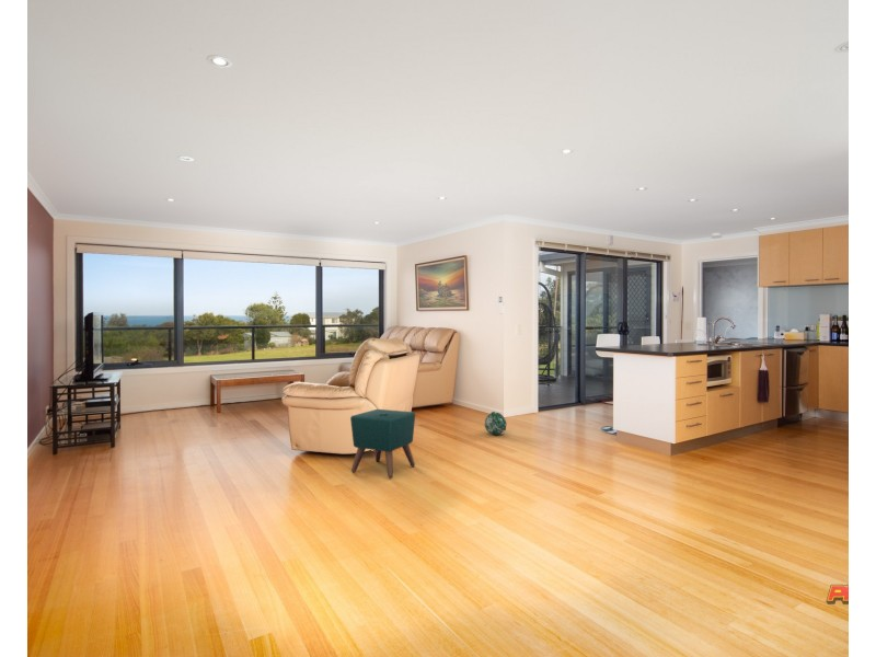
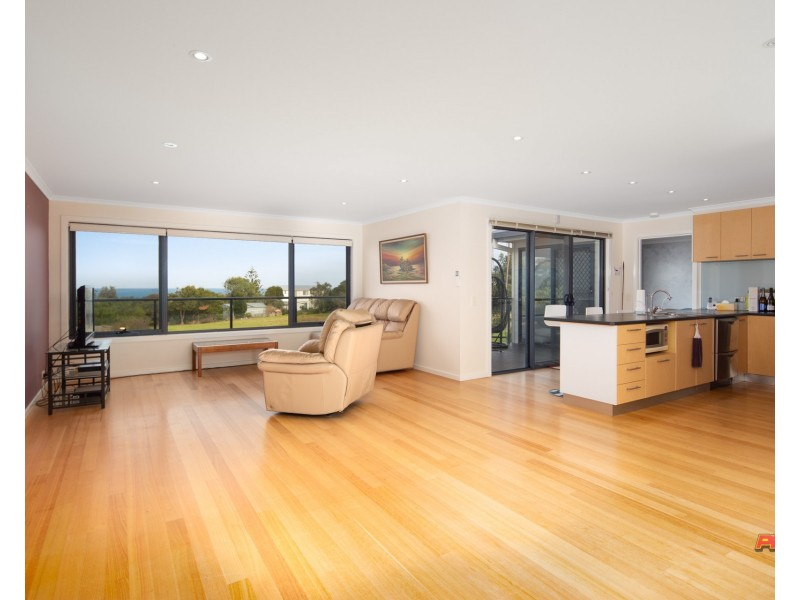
- ottoman (383, 441)
- ball (495, 423)
